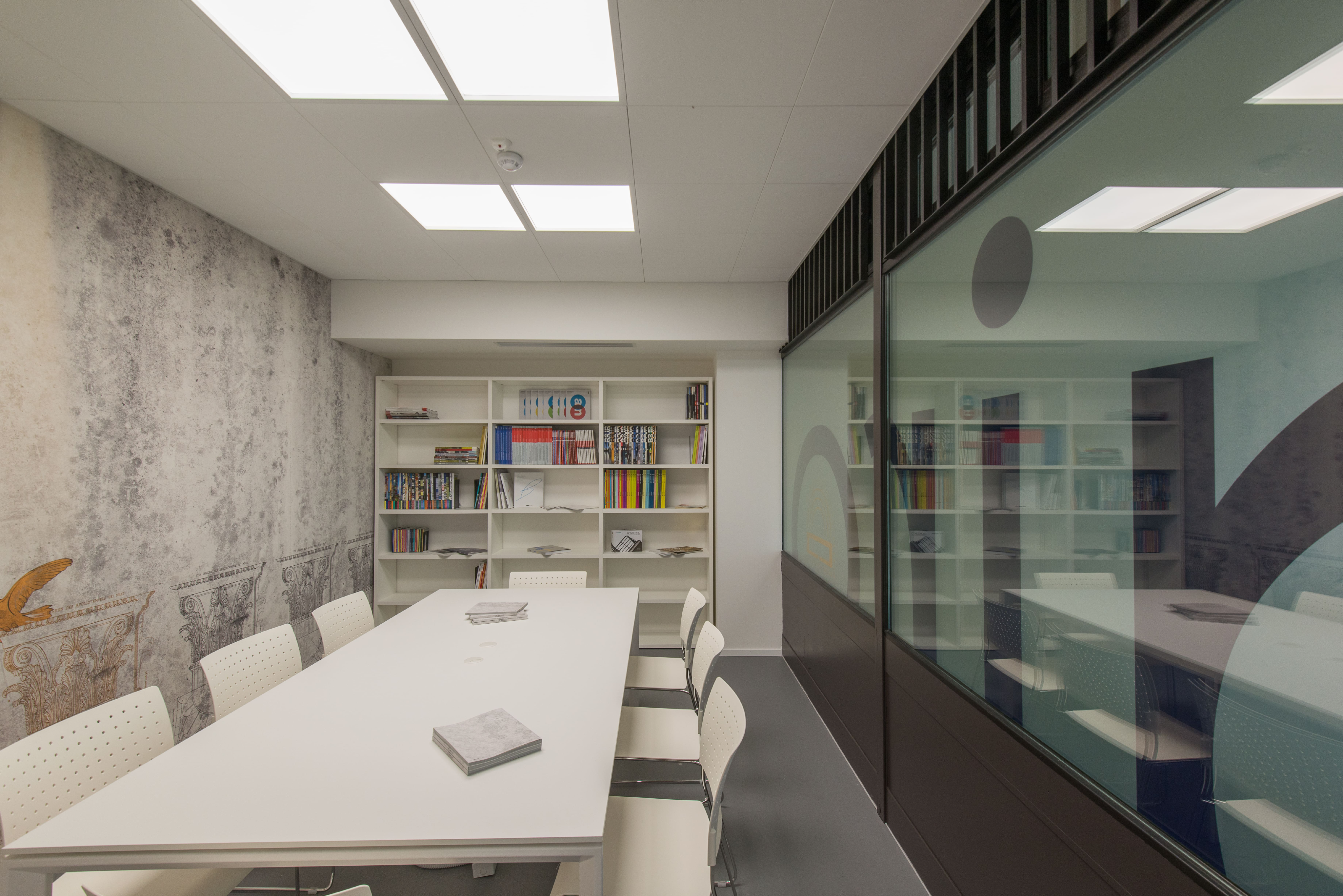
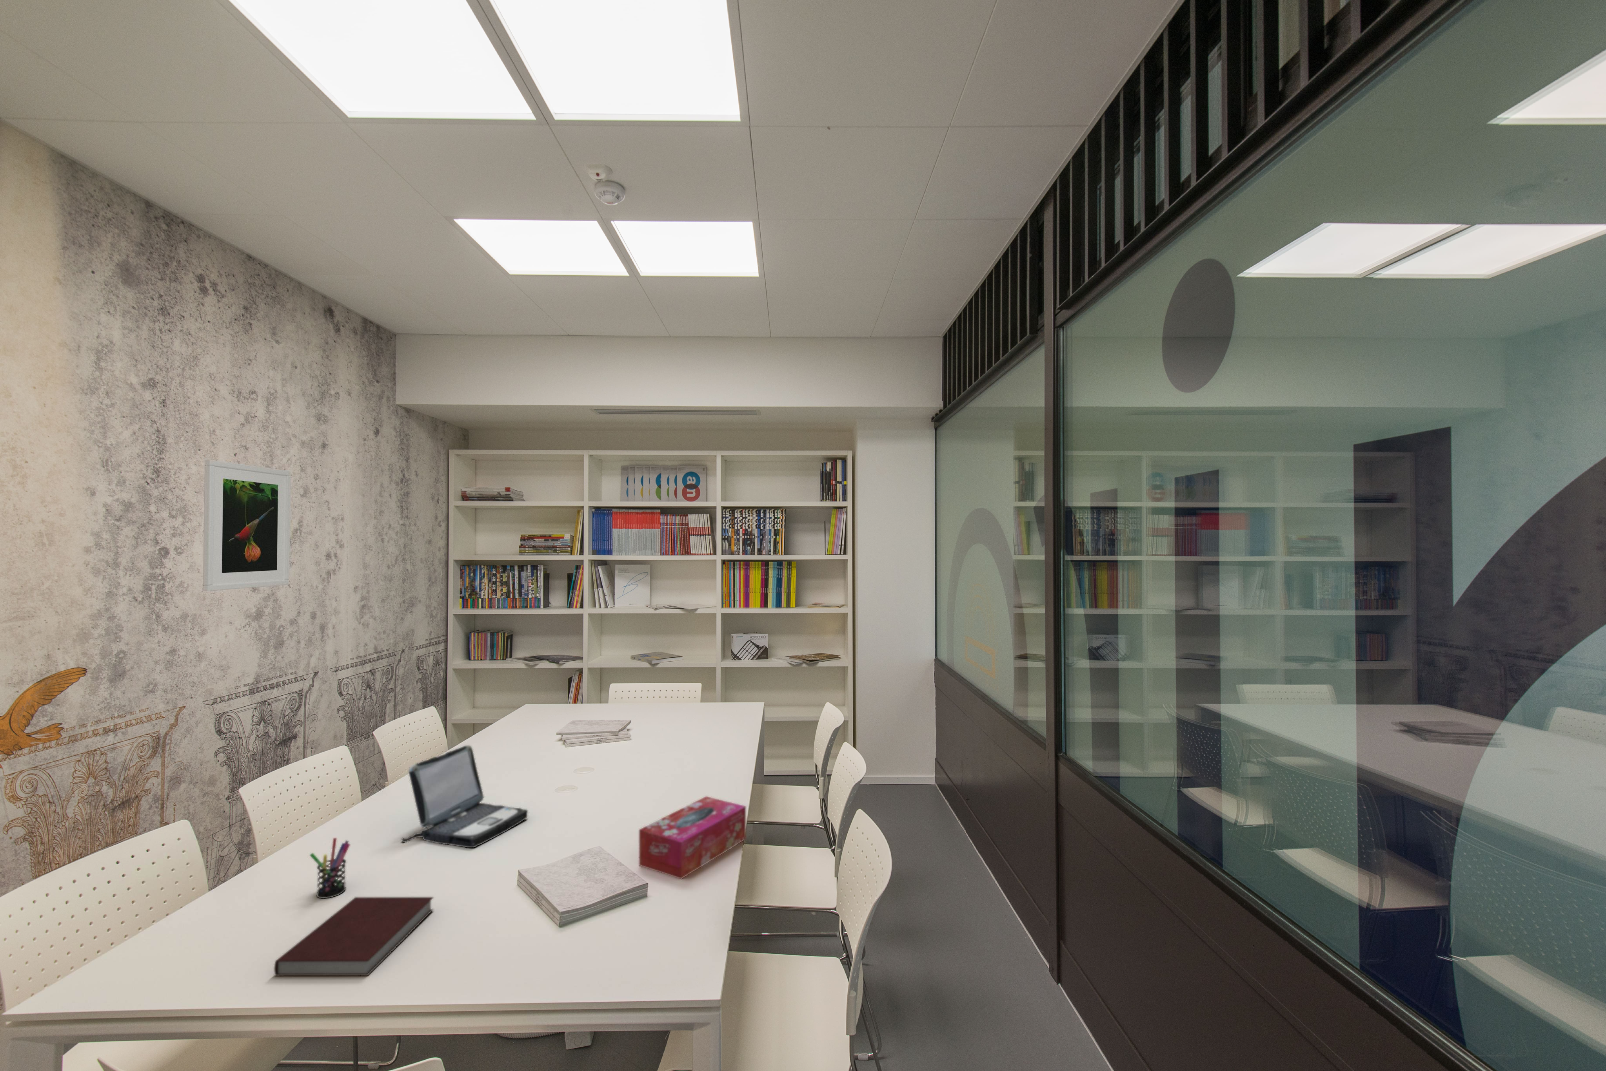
+ pen holder (329, 868)
+ tissue box (695, 834)
+ laptop (468, 794)
+ notebook (360, 934)
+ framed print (250, 526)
